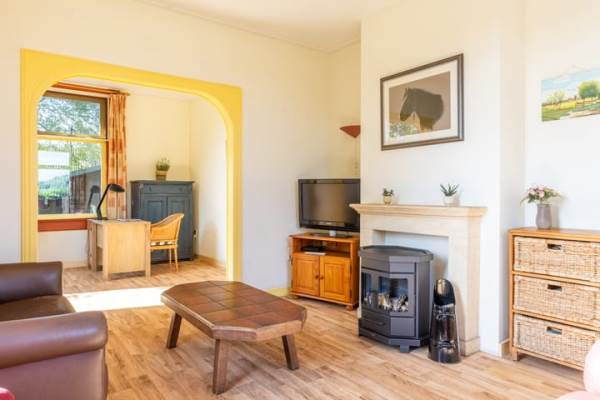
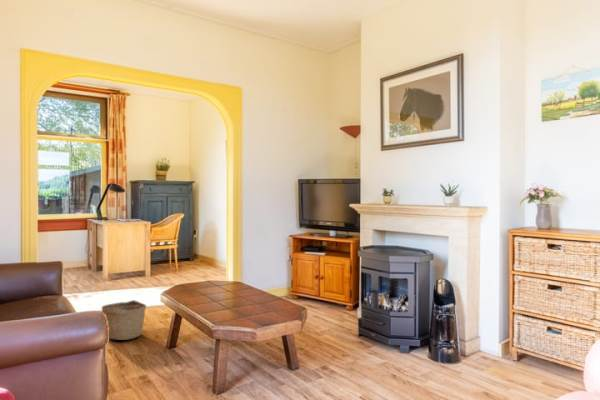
+ basket (124, 318)
